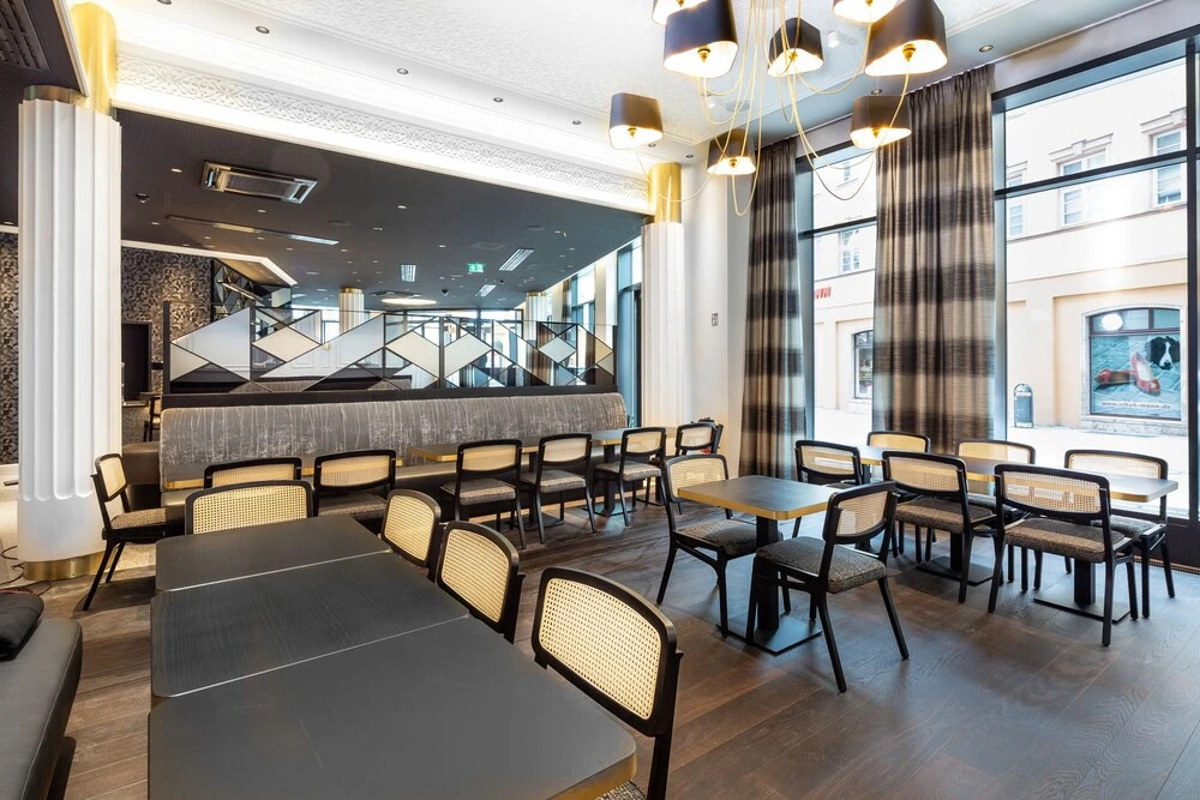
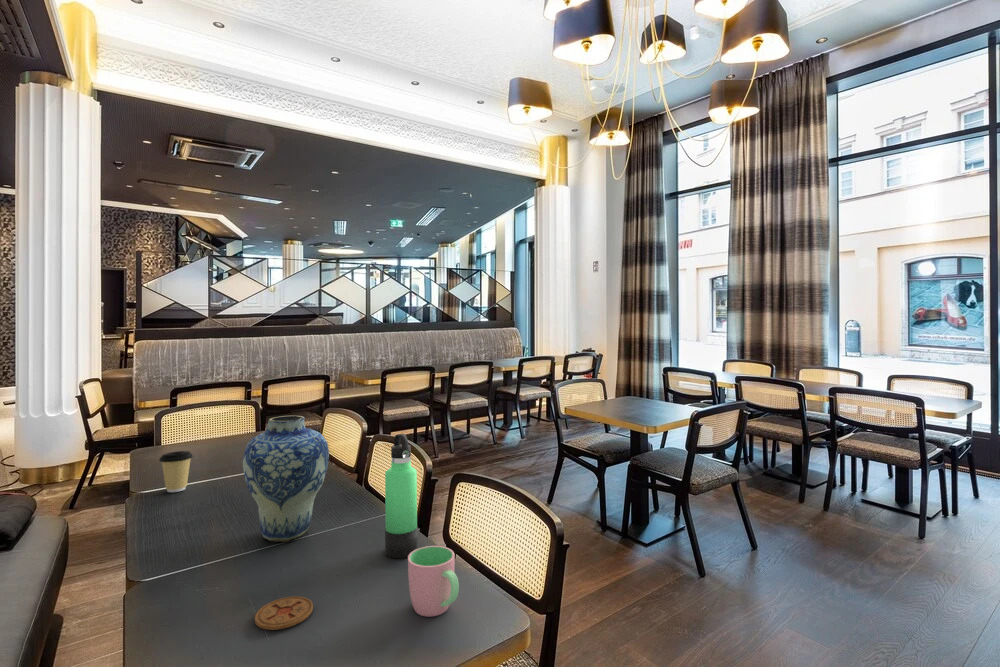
+ vase (287, 476)
+ cup (436, 584)
+ coffee cup (176, 470)
+ coaster (284, 612)
+ thermos bottle (401, 492)
